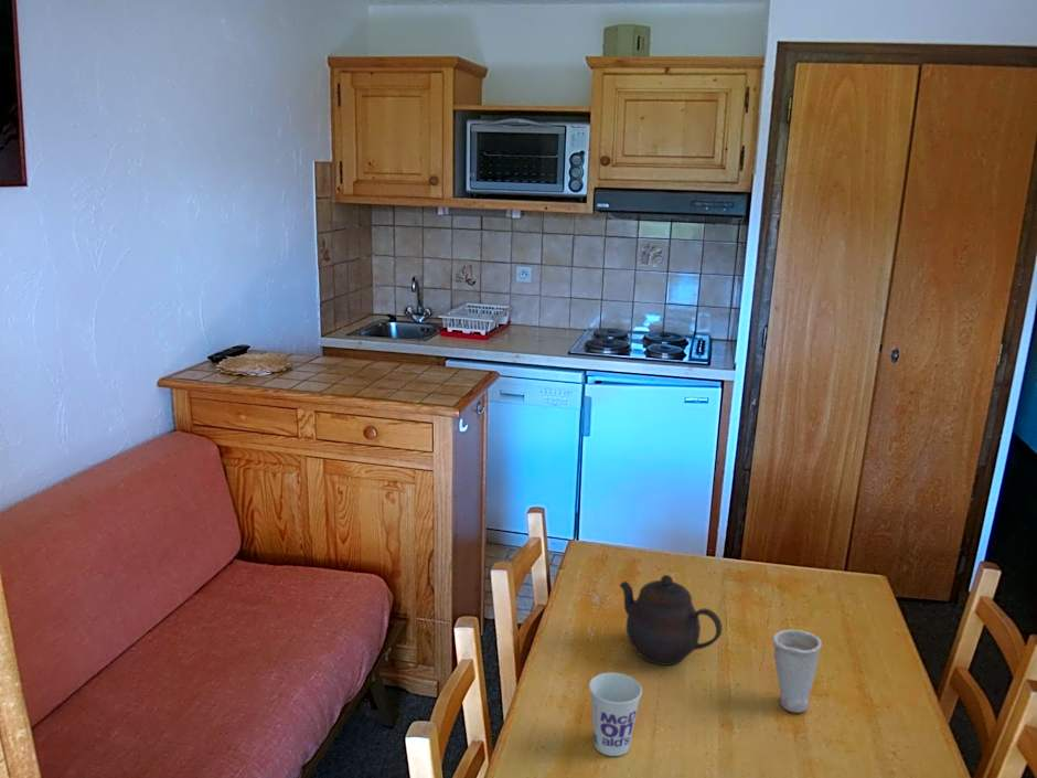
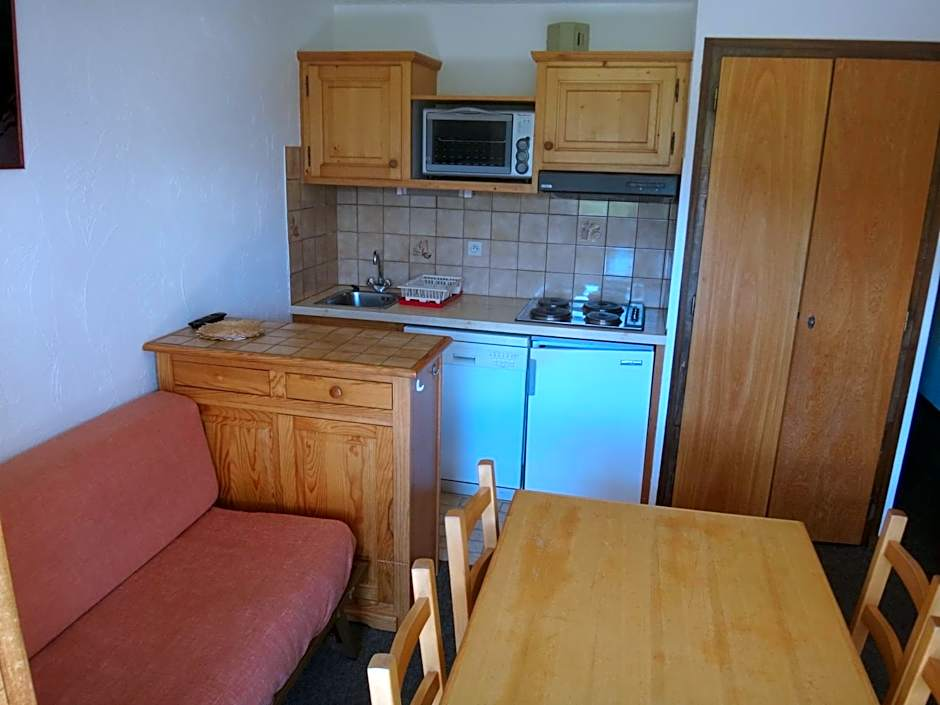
- cup (613, 715)
- teapot (667, 616)
- cup (793, 670)
